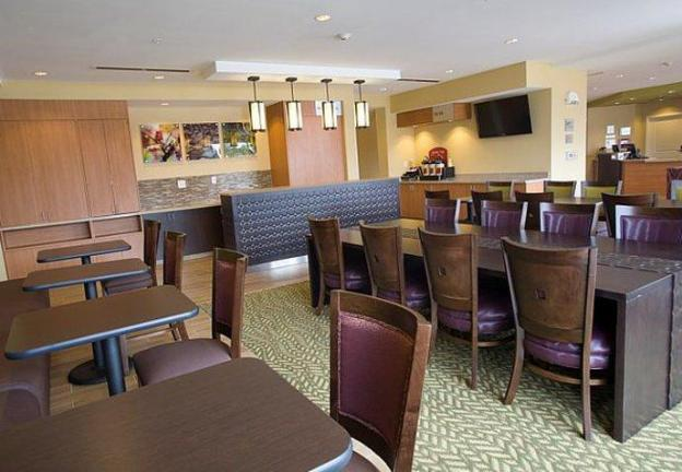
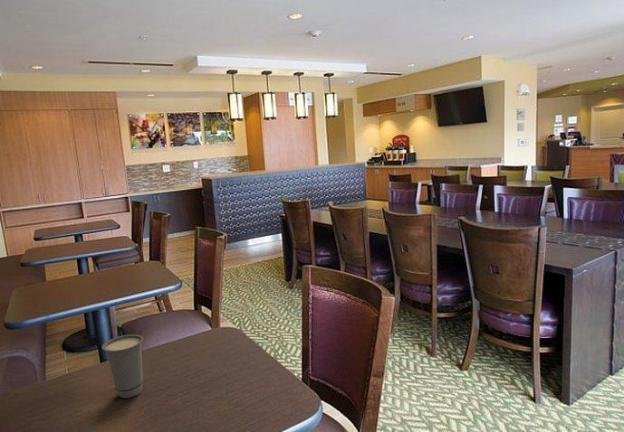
+ cup (126, 367)
